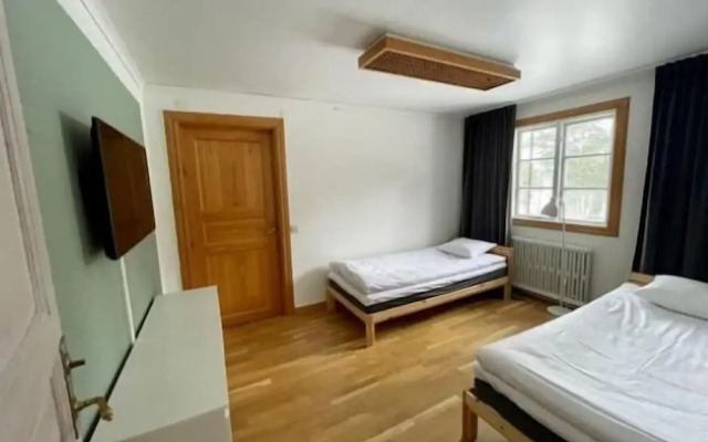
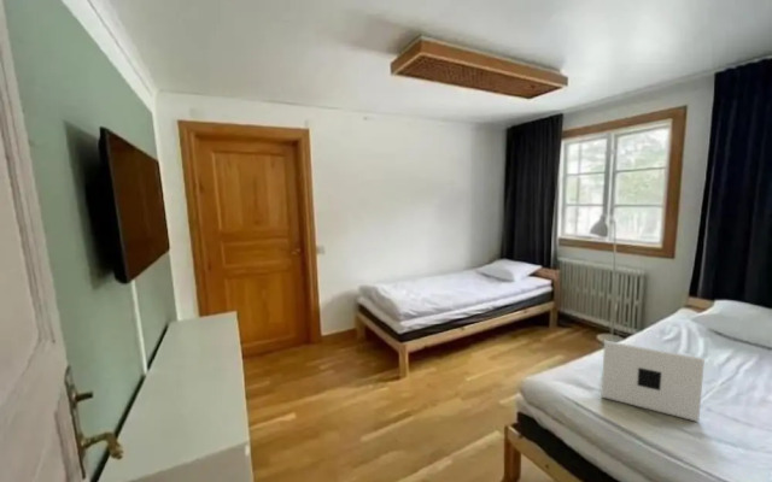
+ laptop (648, 368)
